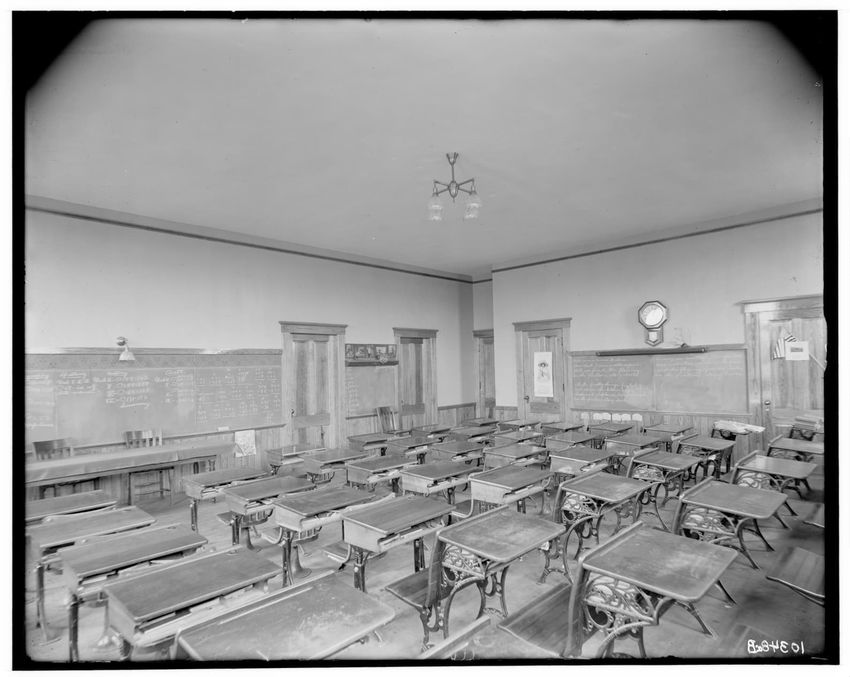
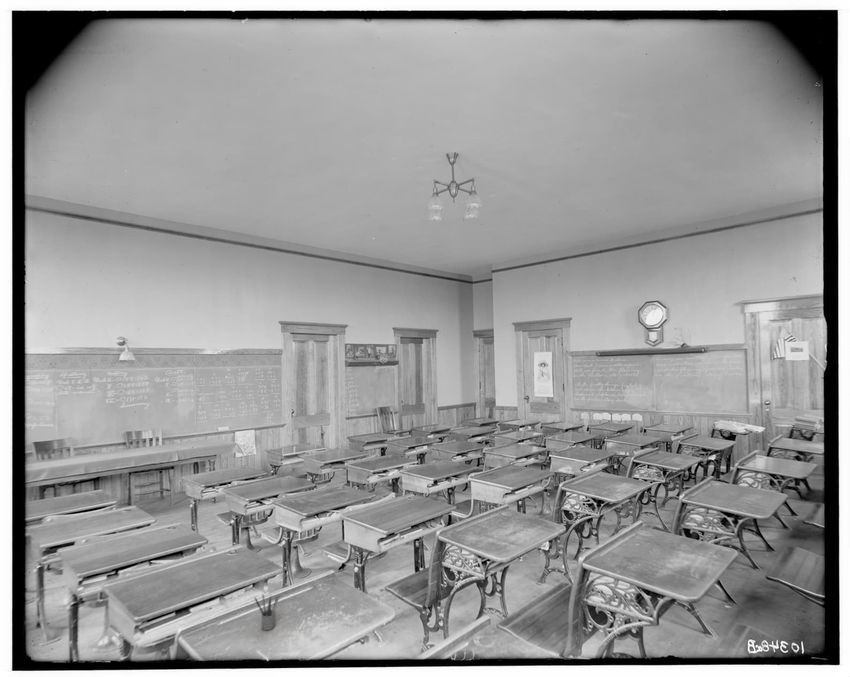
+ pencil box (267, 610)
